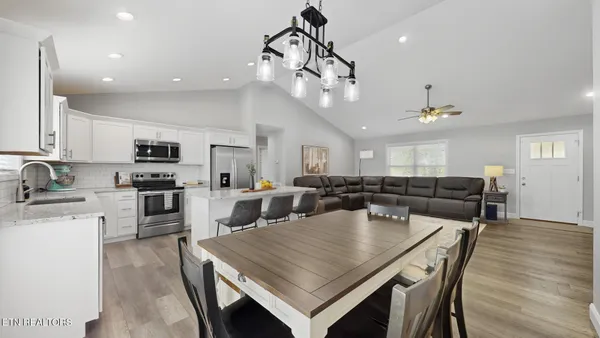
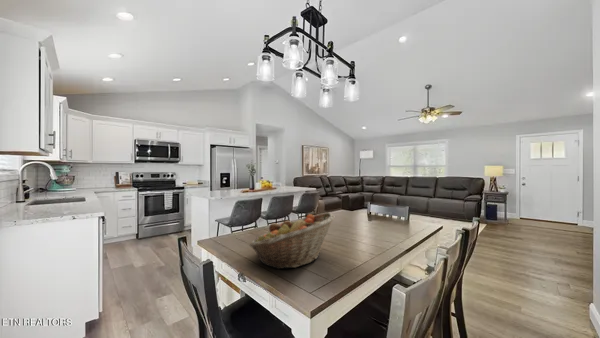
+ fruit basket (294, 235)
